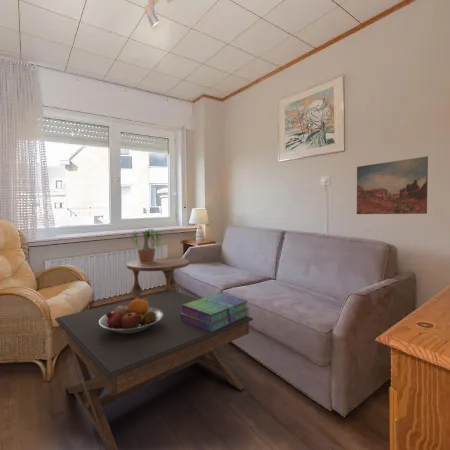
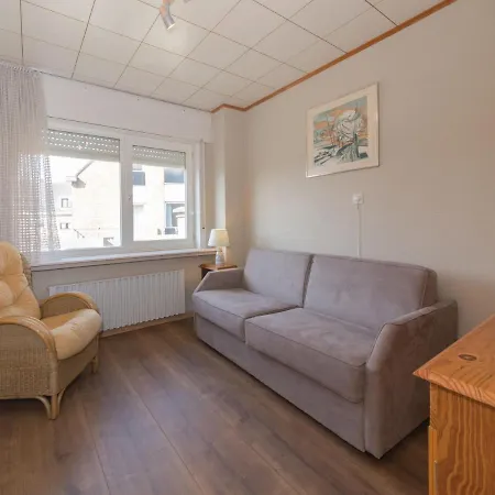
- wall art (388, 188)
- fruit bowl (132, 314)
- coffee table (153, 352)
- potted plant (148, 246)
- stack of books (215, 309)
- side table (164, 291)
